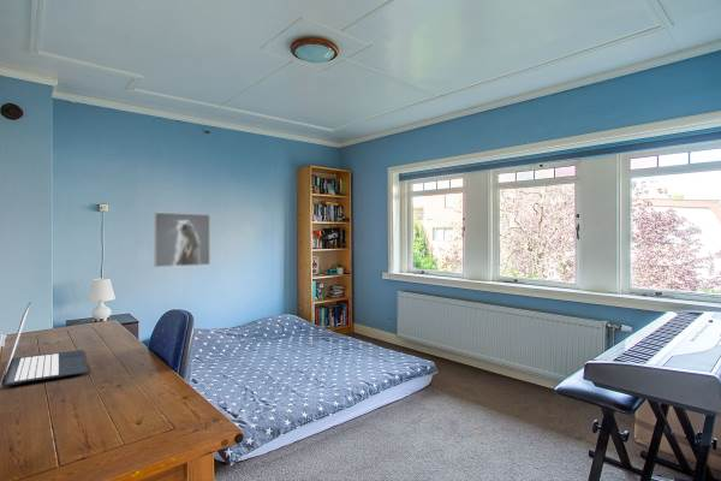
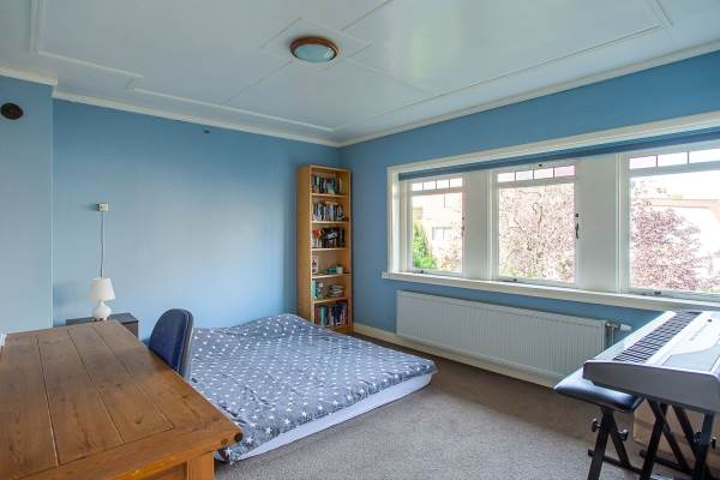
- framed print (183, 239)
- laptop (47, 354)
